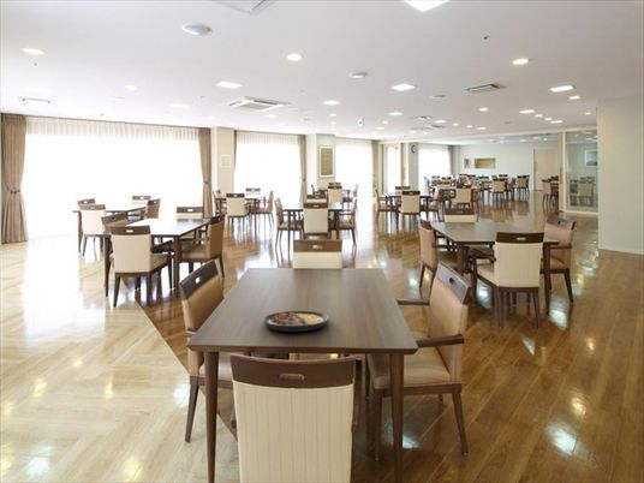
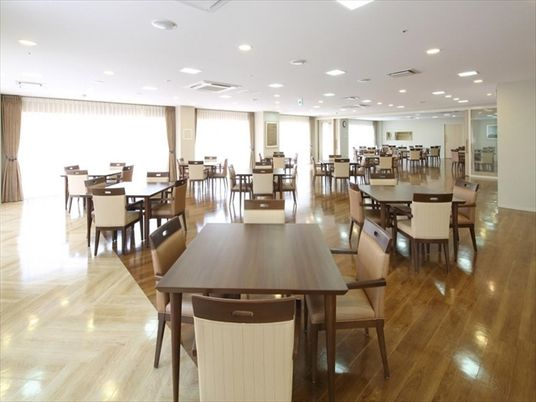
- plate (296, 318)
